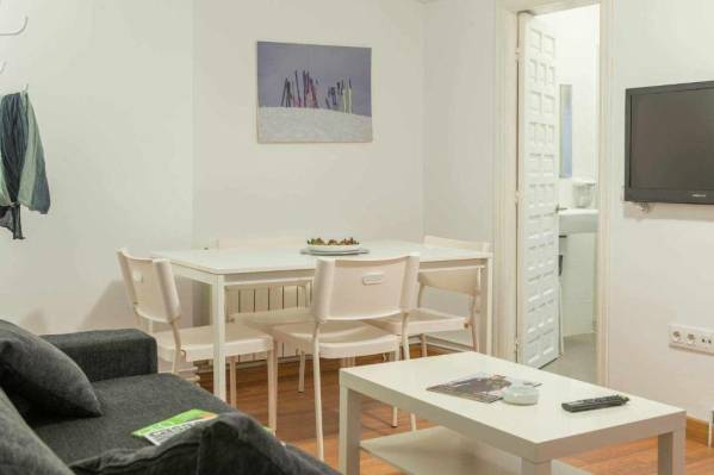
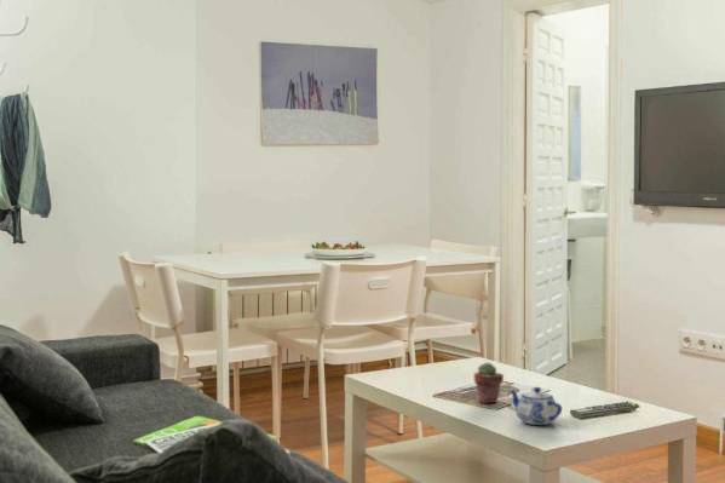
+ teapot (534, 403)
+ potted succulent (488, 381)
